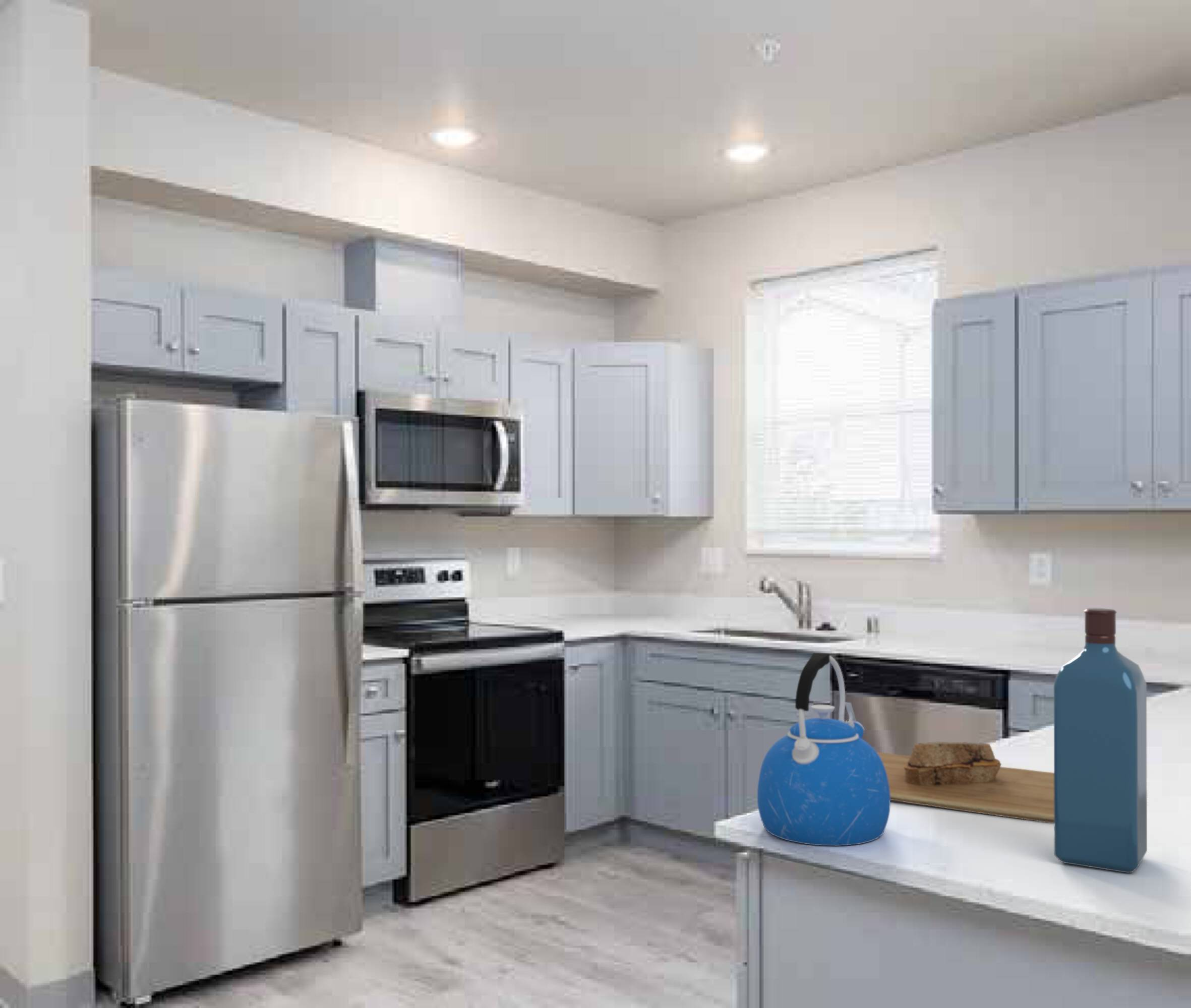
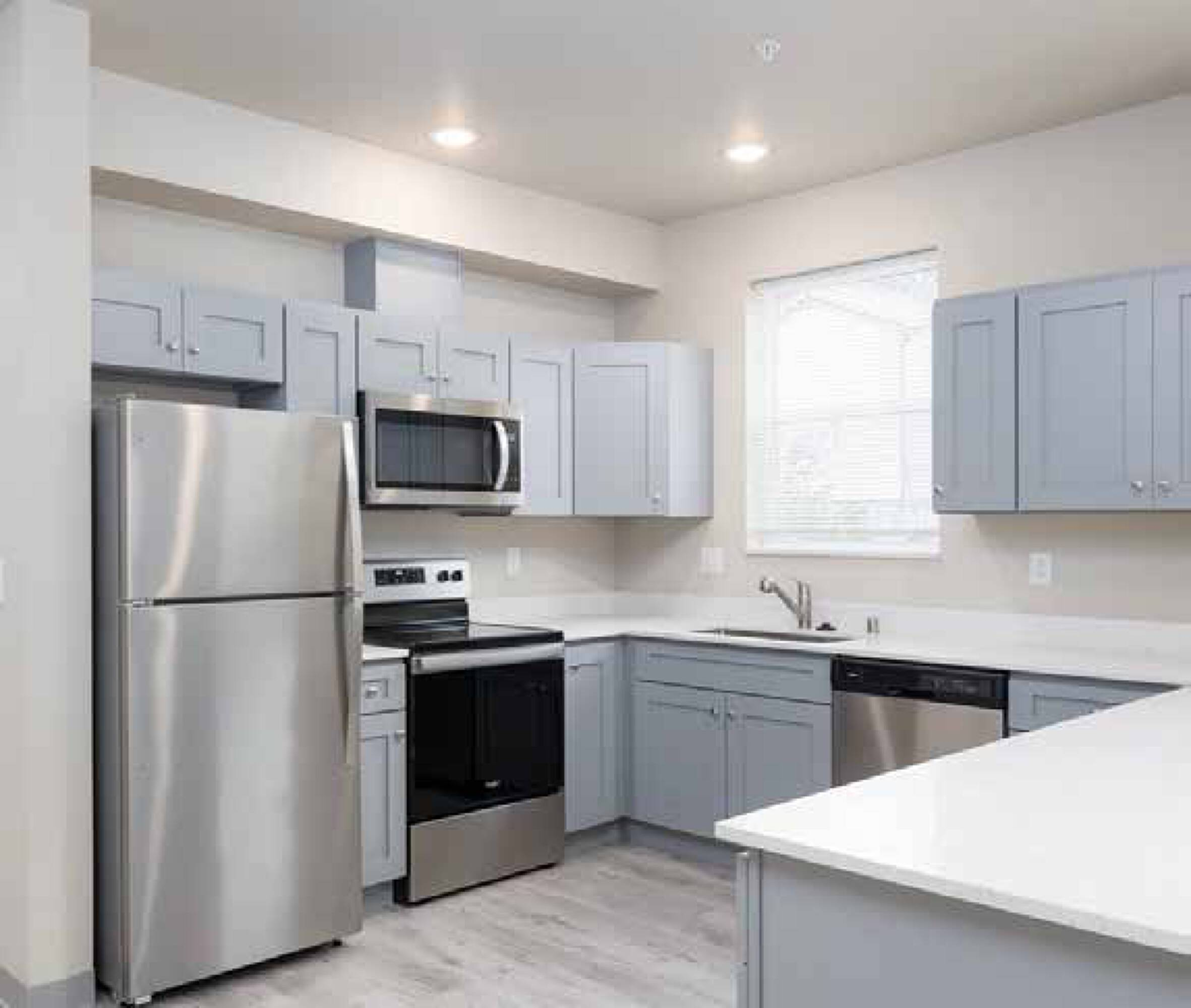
- cutting board (952, 763)
- liquor (1100, 734)
- kettle (828, 738)
